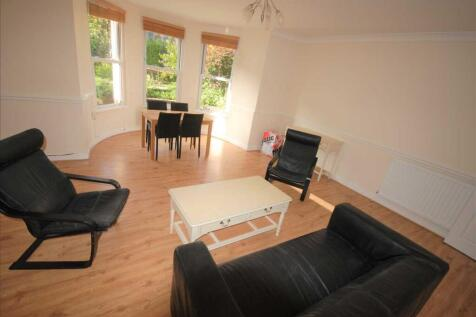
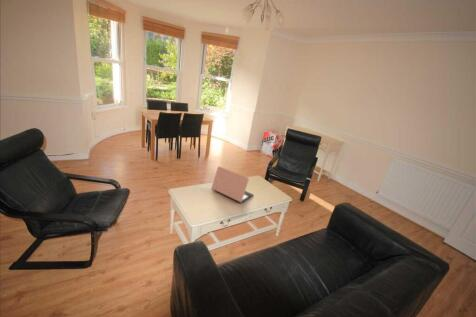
+ laptop (234, 181)
